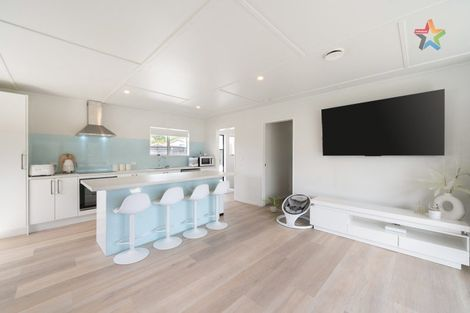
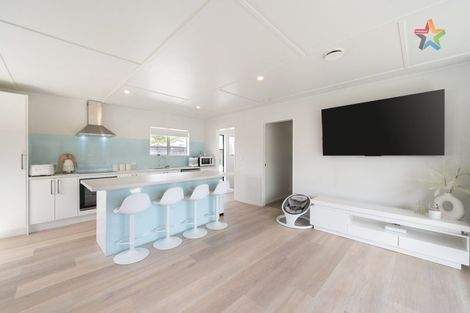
- potted plant (273, 203)
